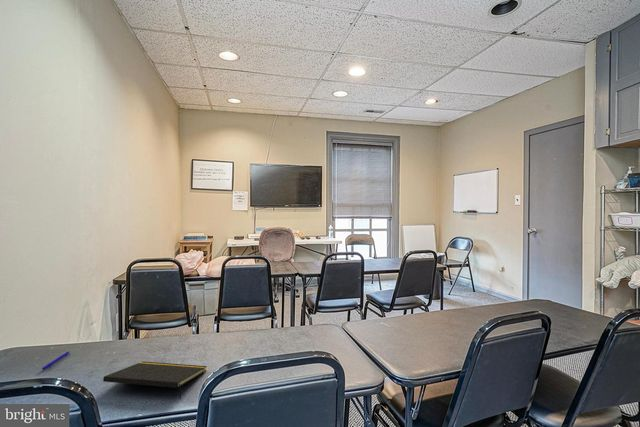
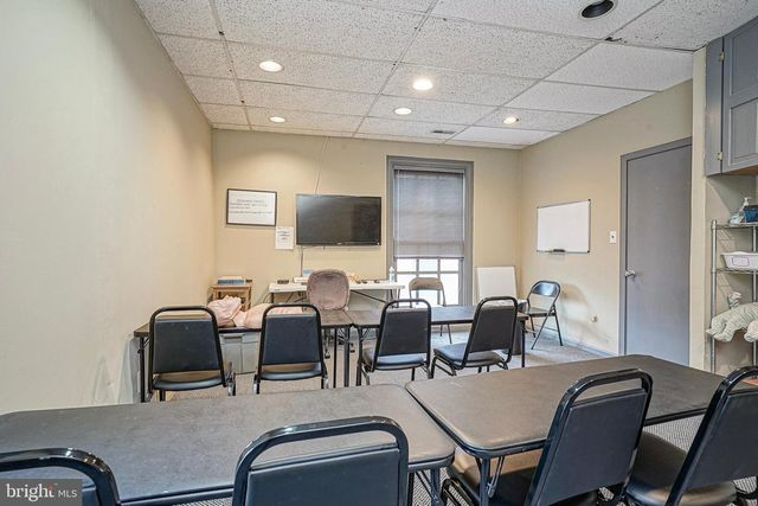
- pen (57, 359)
- notepad (158, 373)
